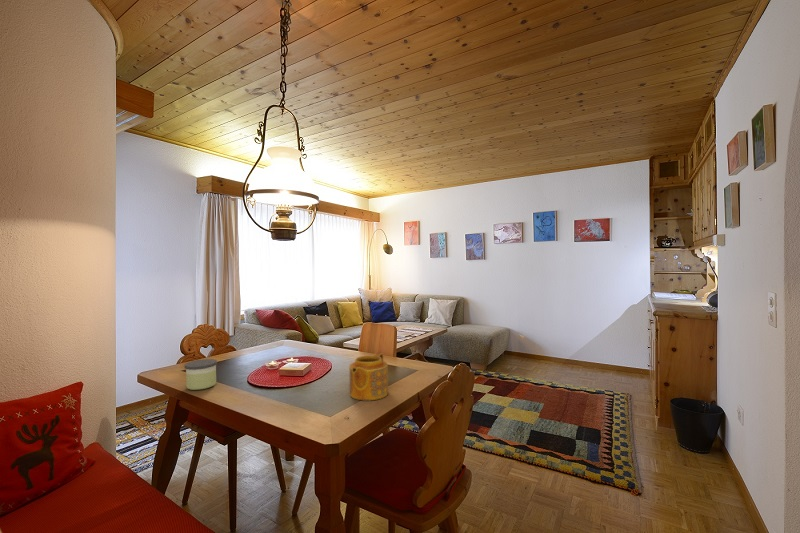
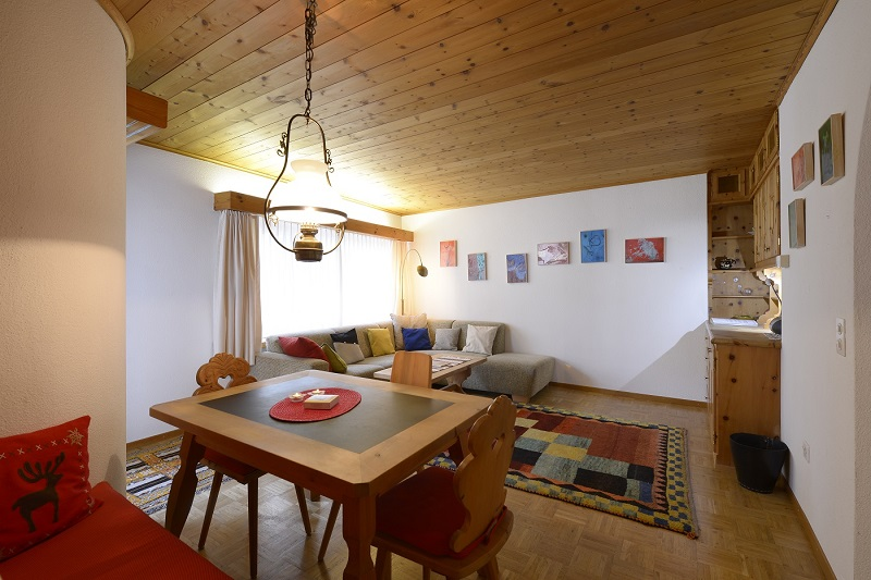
- teapot (368, 376)
- candle (201, 374)
